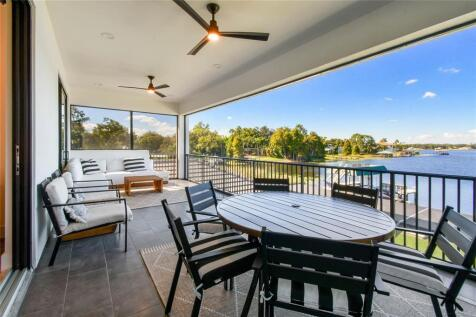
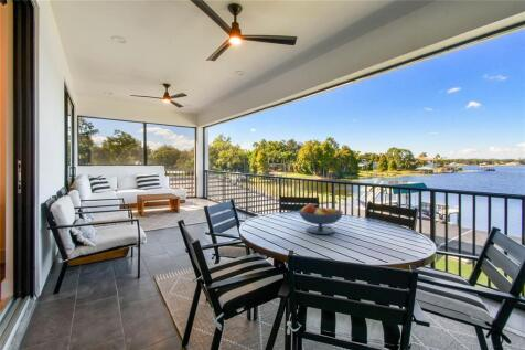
+ fruit bowl (320, 216)
